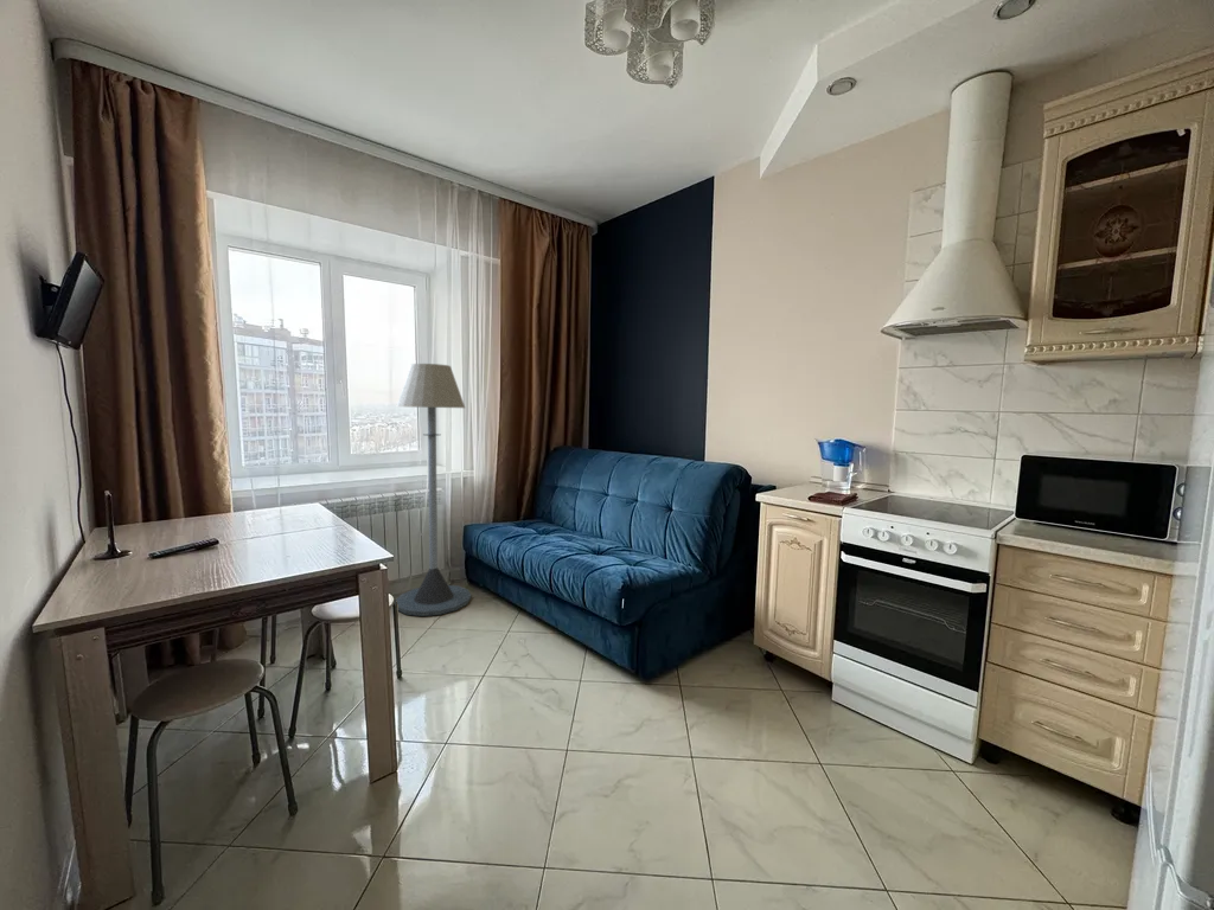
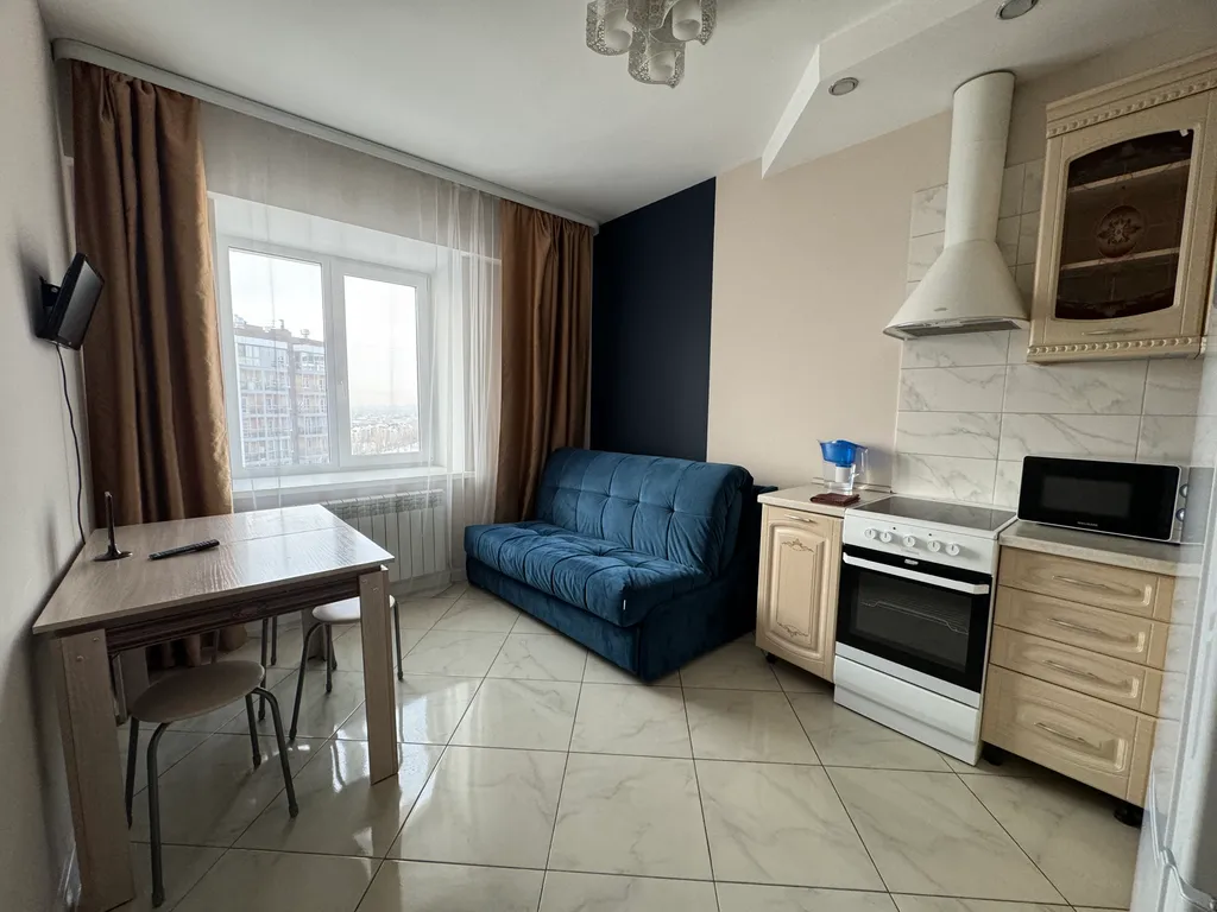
- floor lamp (432, 486)
